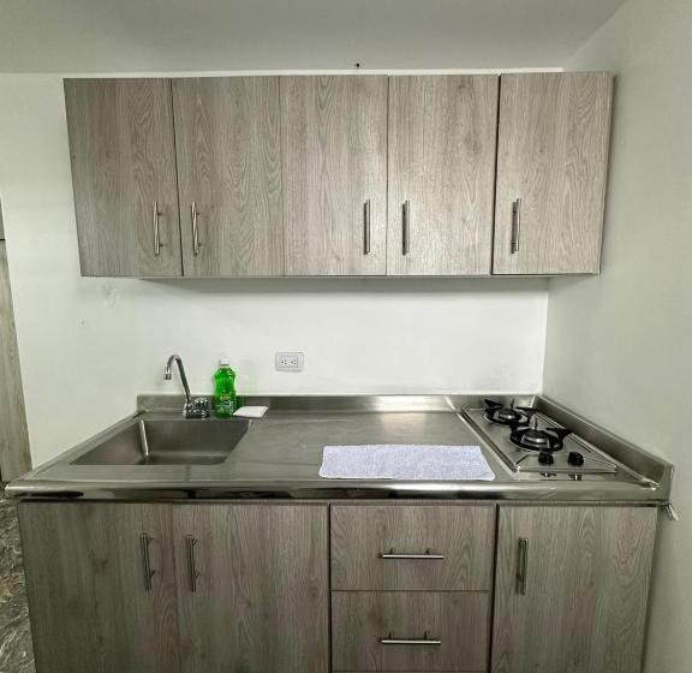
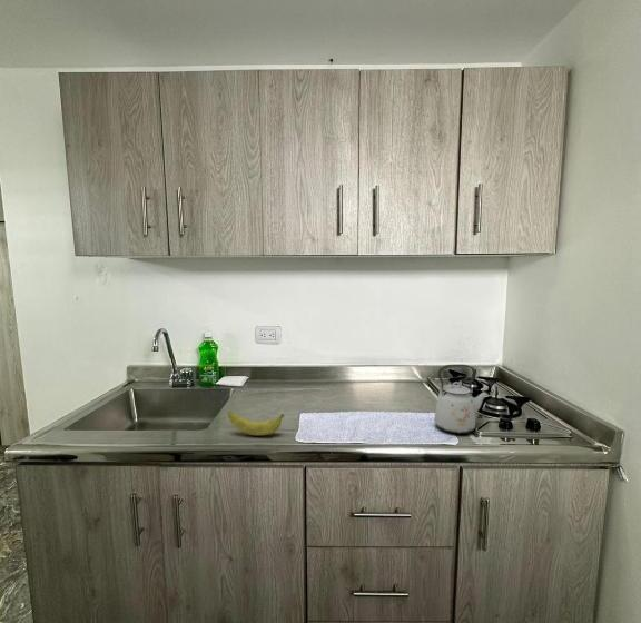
+ kettle (462, 396)
+ banana (256, 423)
